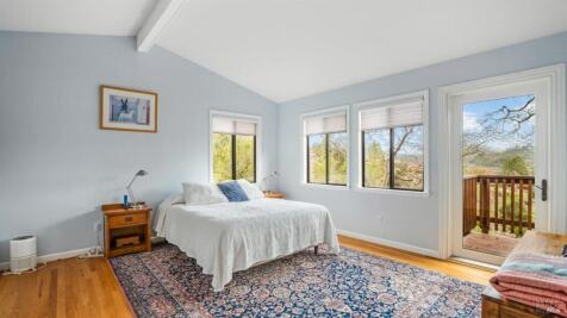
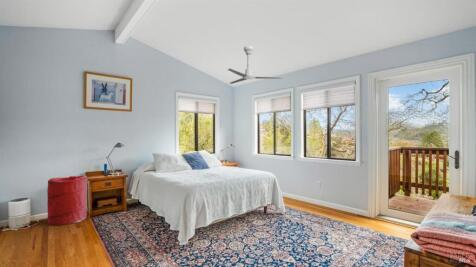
+ laundry hamper (68, 197)
+ ceiling fan (249, 62)
